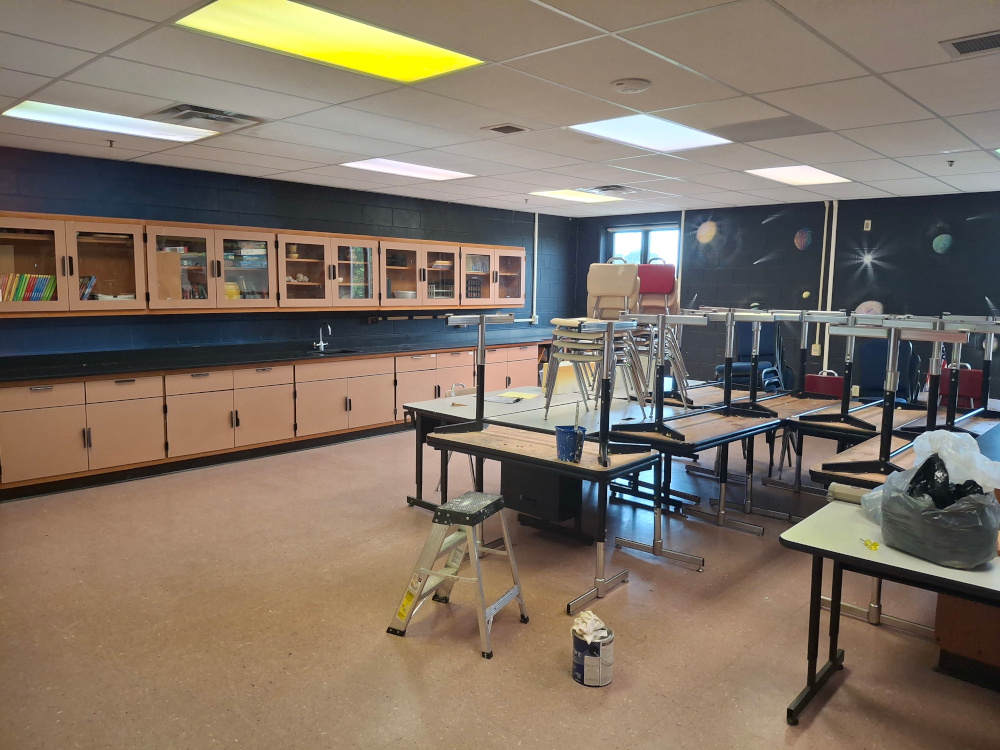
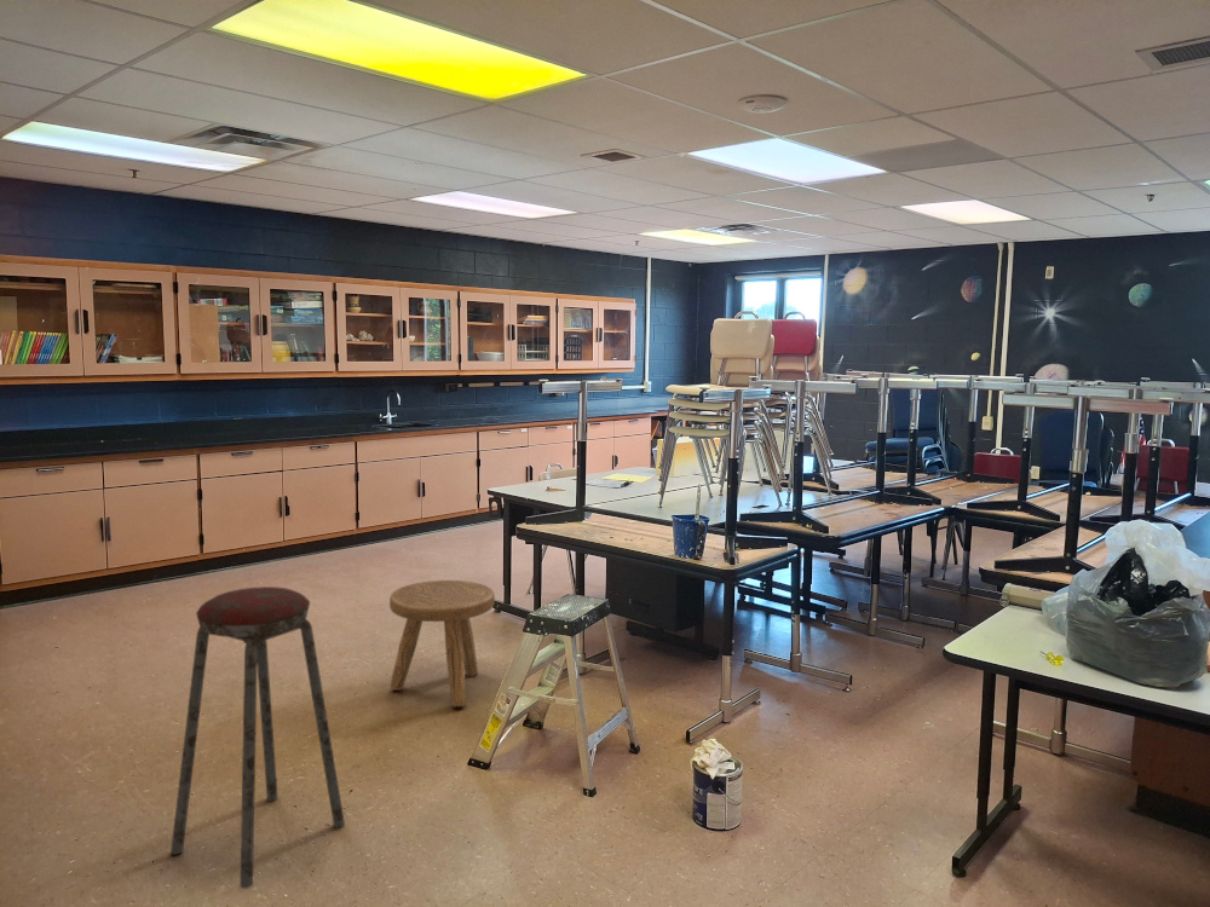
+ stool (445, 641)
+ music stool (255, 718)
